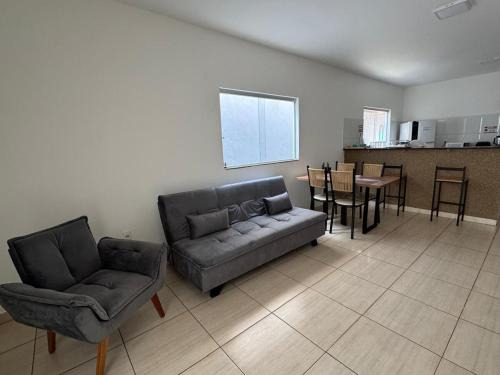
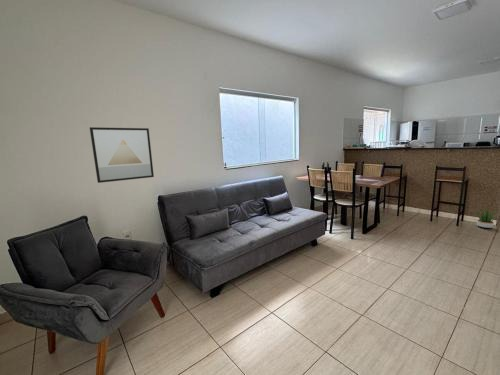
+ potted plant (485, 217)
+ wall art (124, 154)
